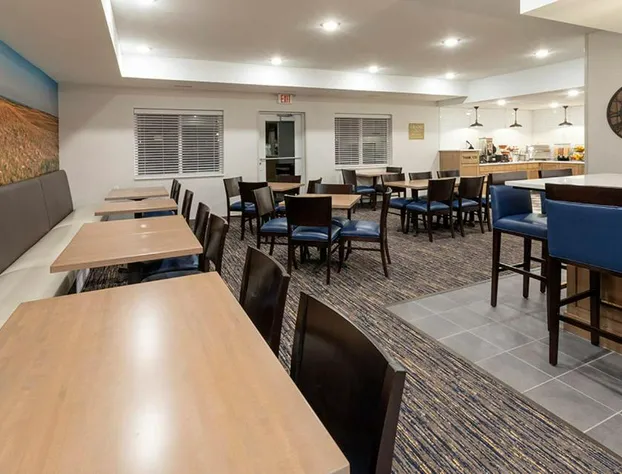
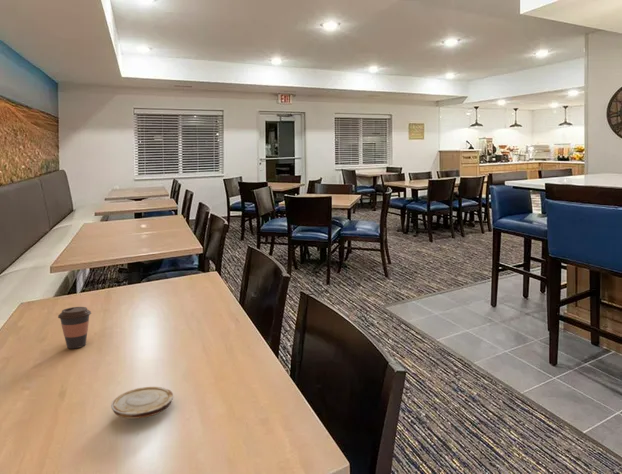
+ coffee cup (75, 327)
+ wood slice (143, 404)
